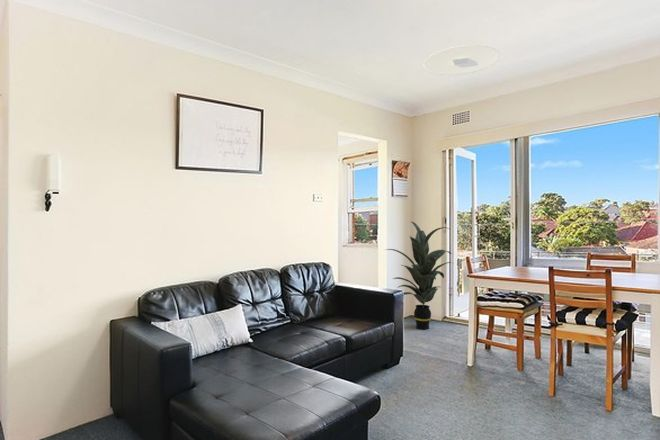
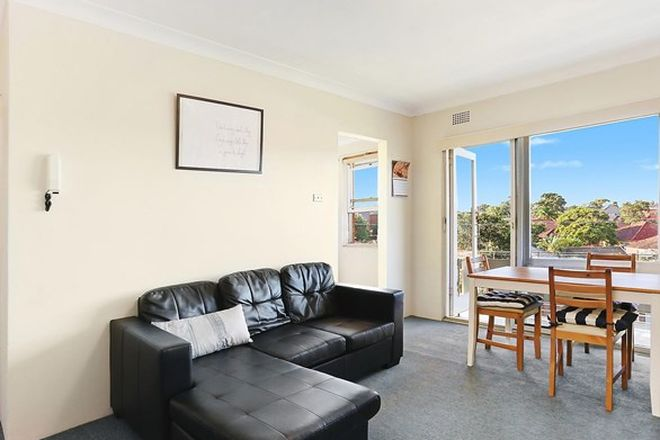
- ceiling light (460, 57)
- indoor plant (420, 274)
